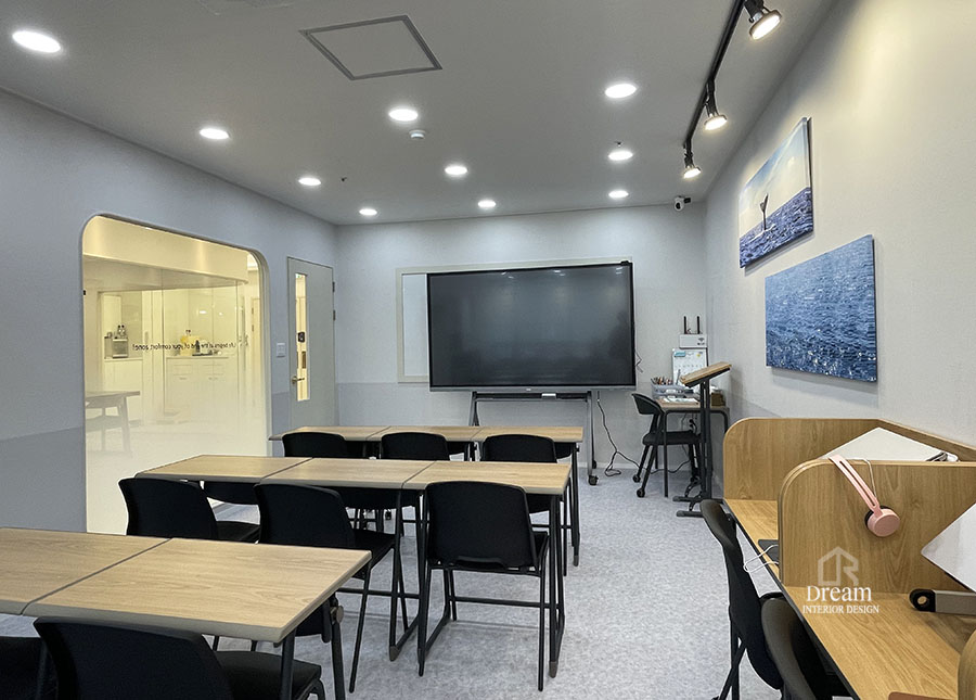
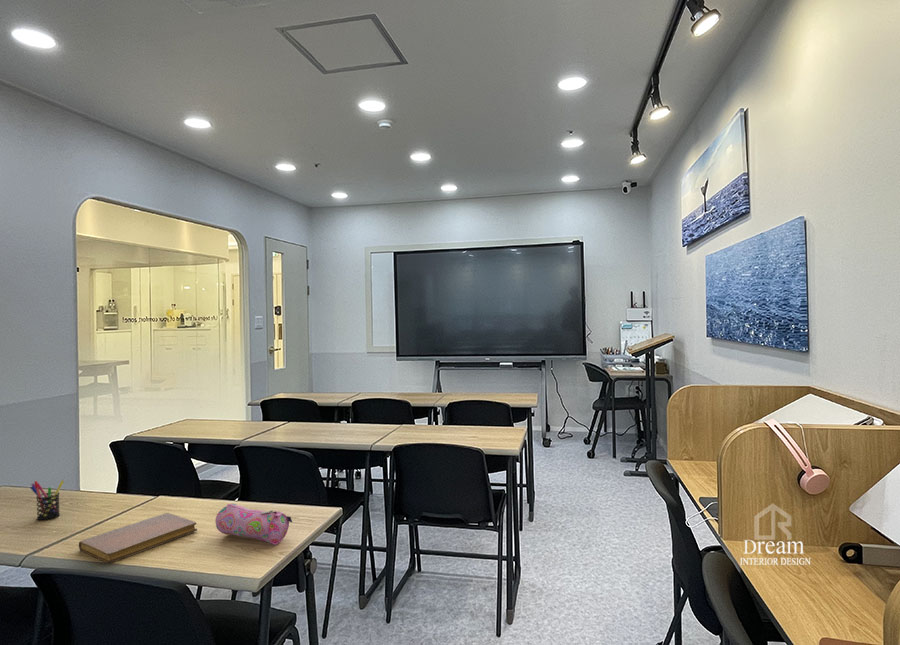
+ pen holder (47, 498)
+ notebook (140, 535)
+ pencil case (253, 522)
